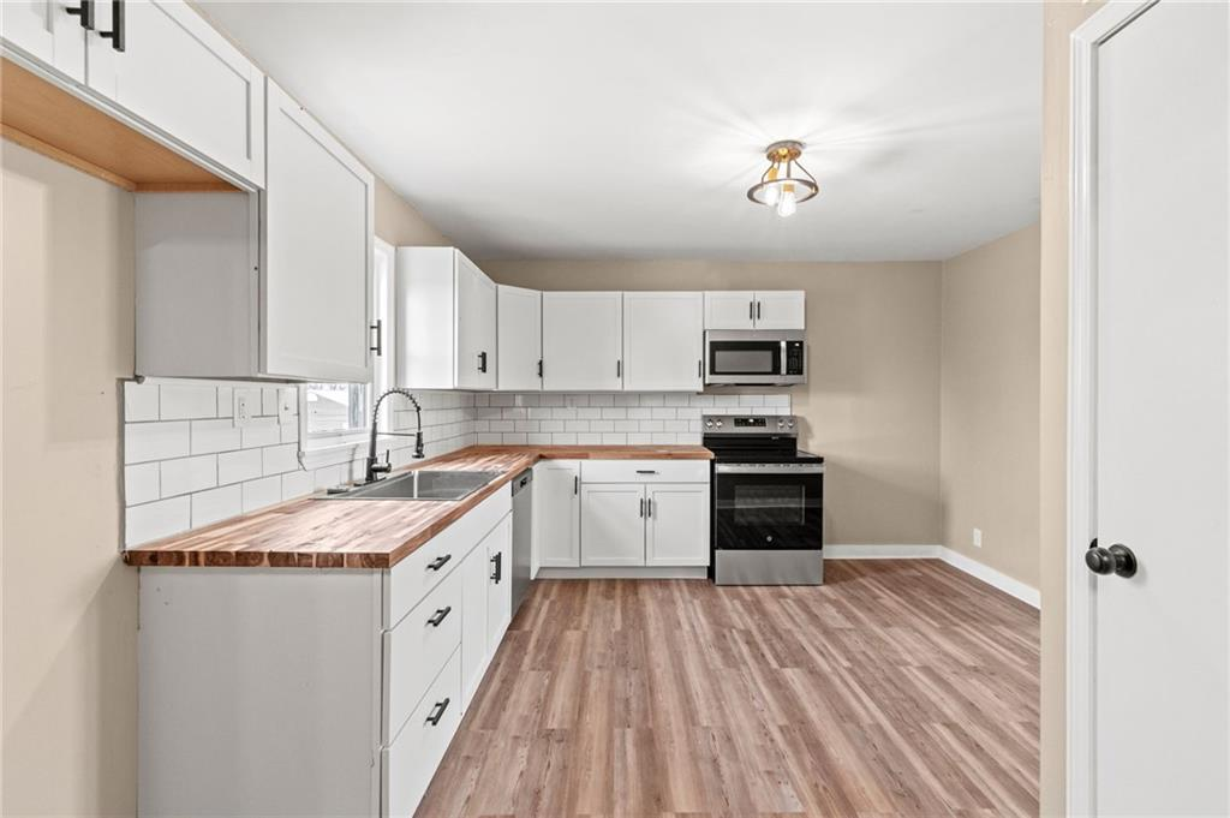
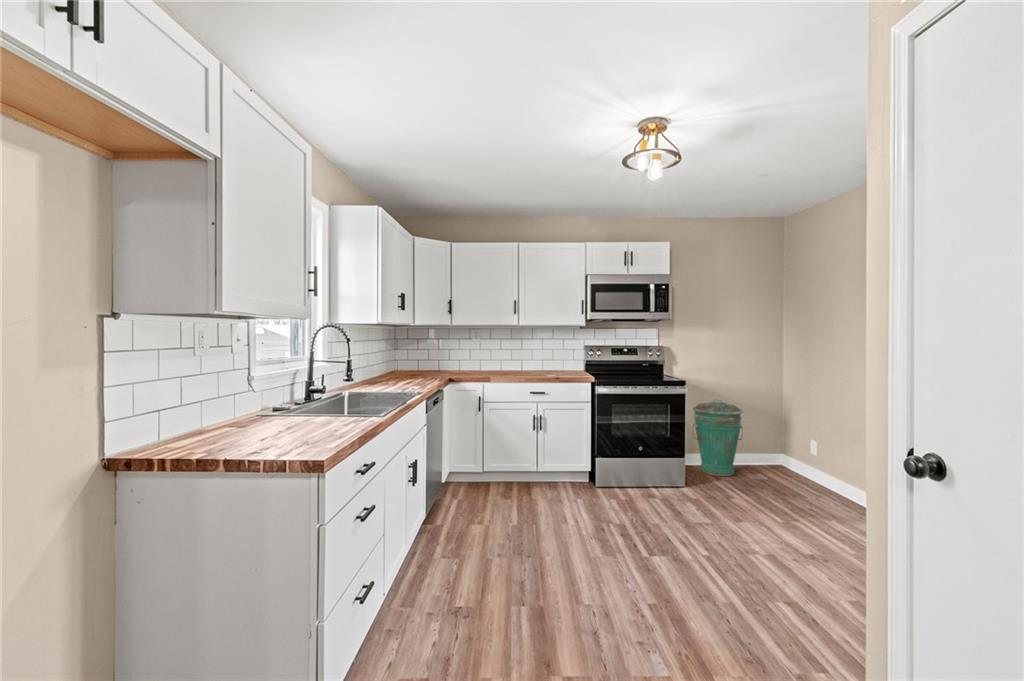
+ trash can (717, 435)
